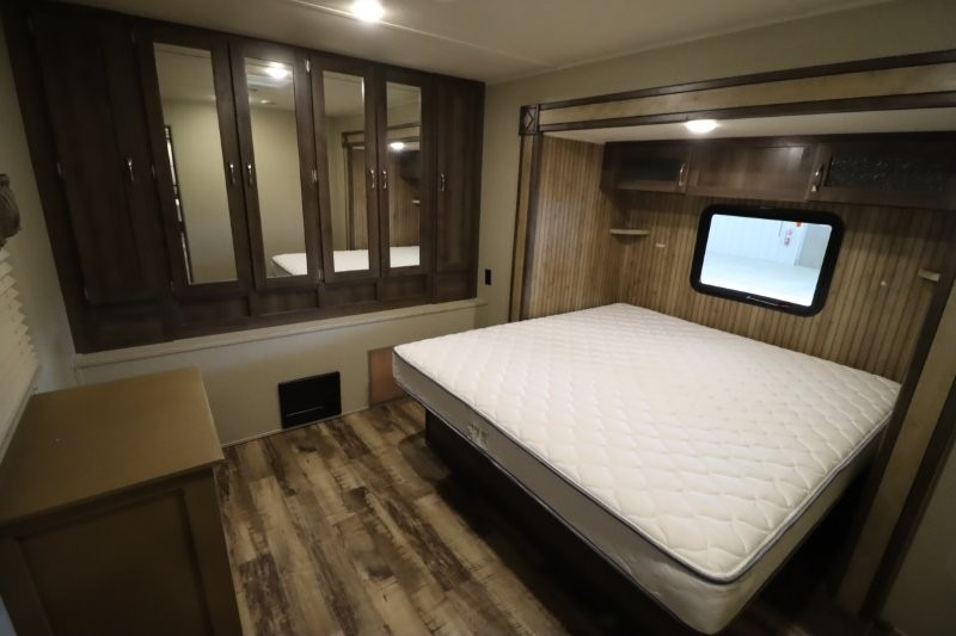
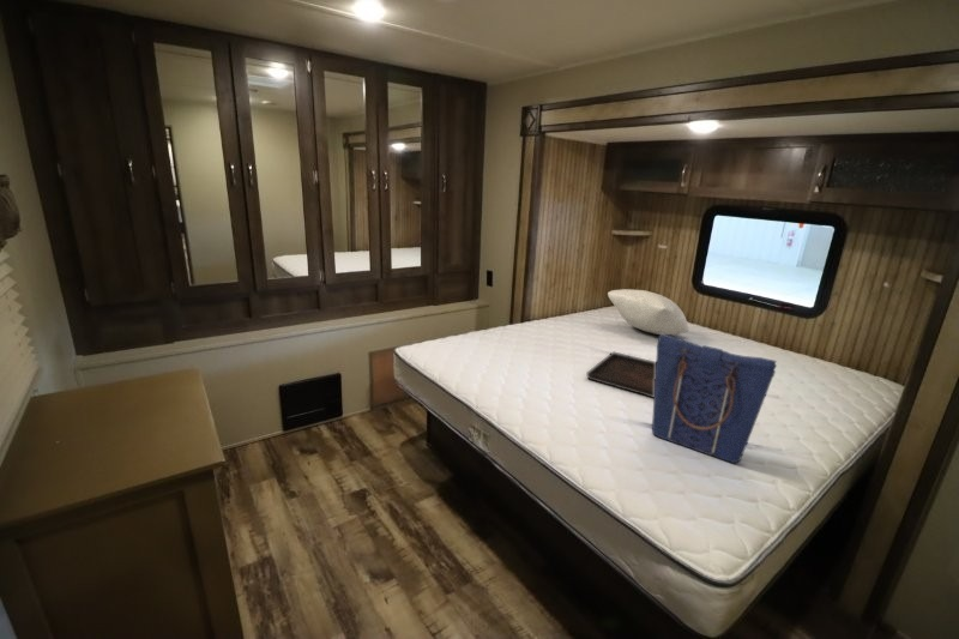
+ pillow (649, 312)
+ tote bag (702, 397)
+ serving tray (651, 378)
